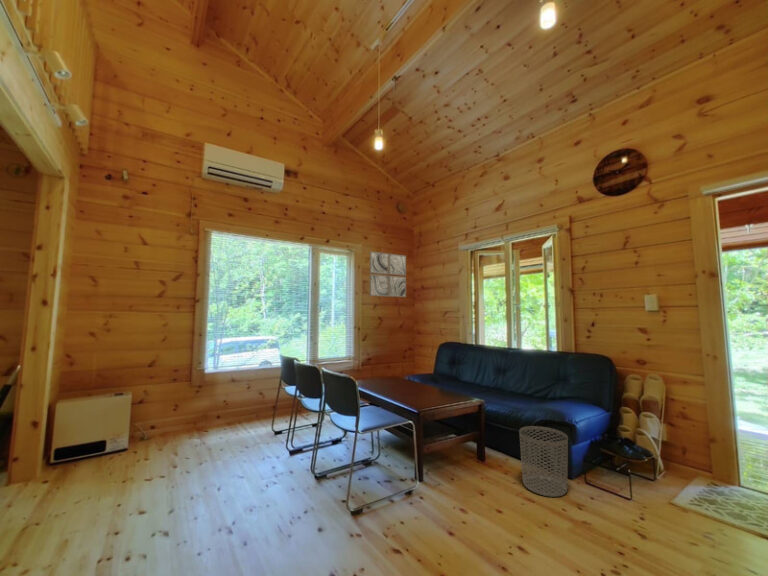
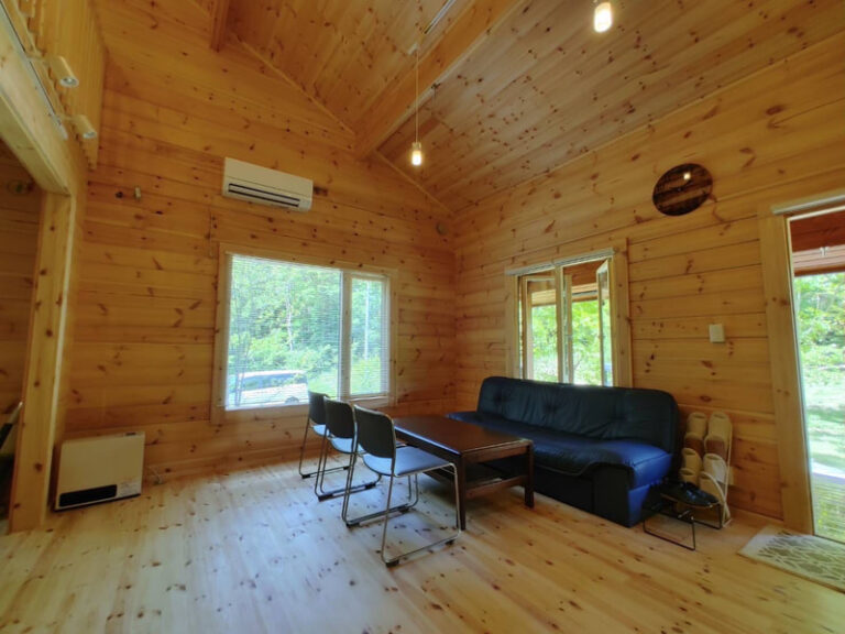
- waste bin (543, 460)
- wall art (388, 274)
